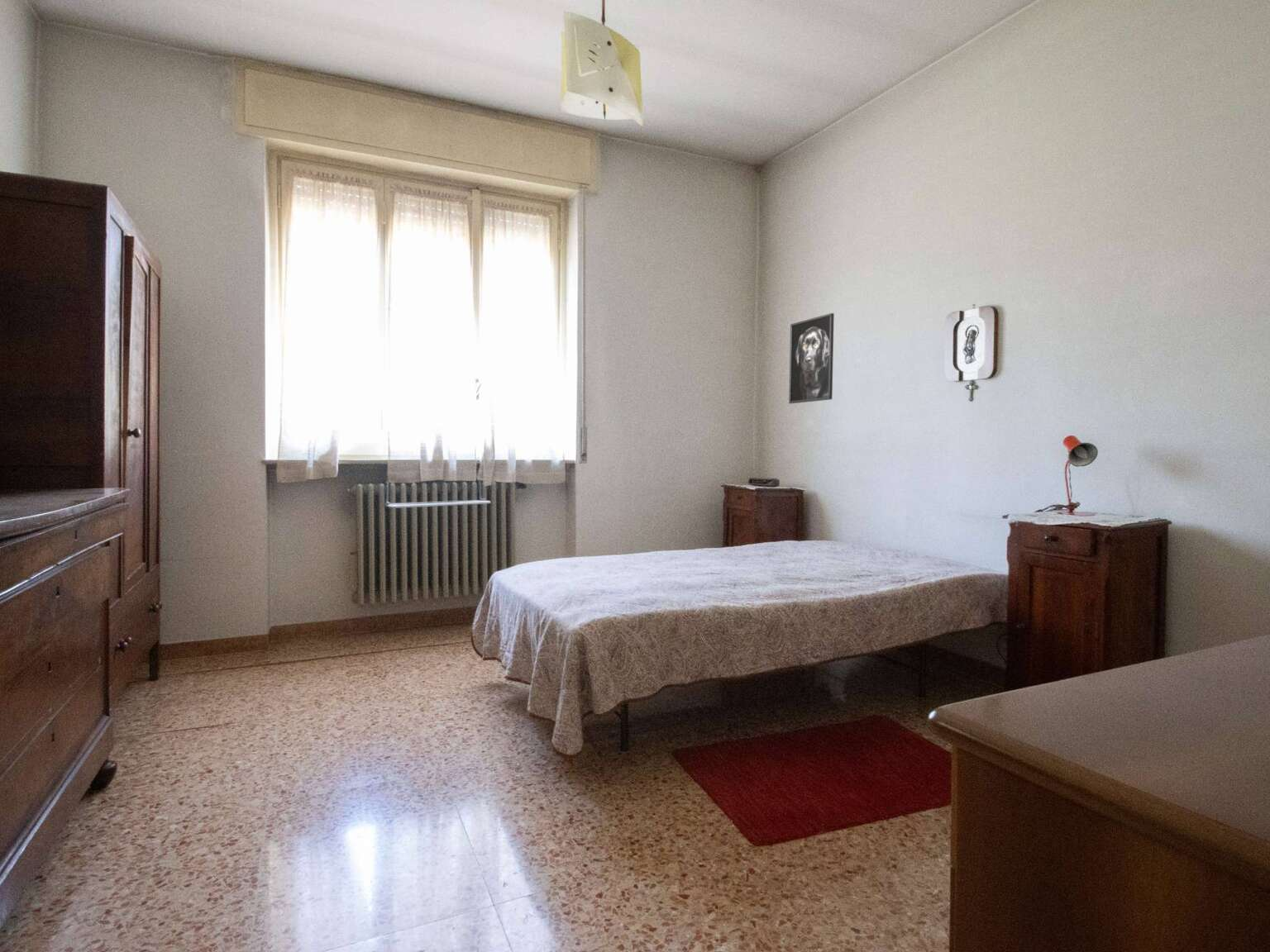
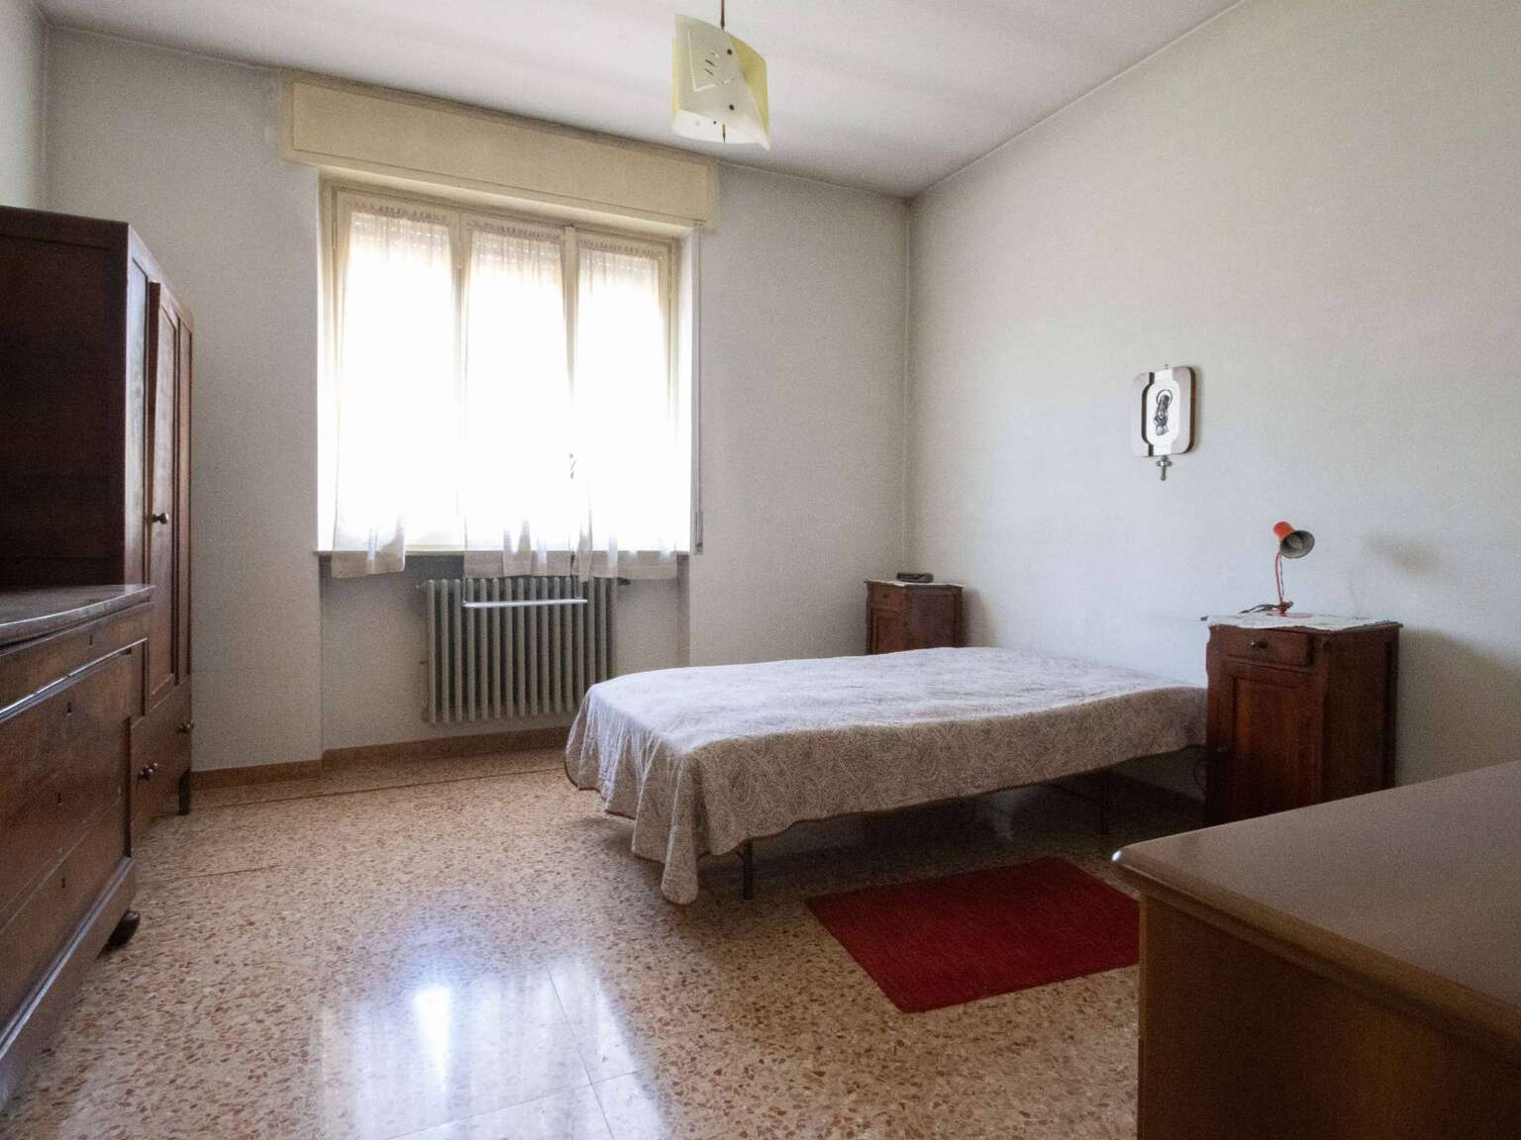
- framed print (810, 360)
